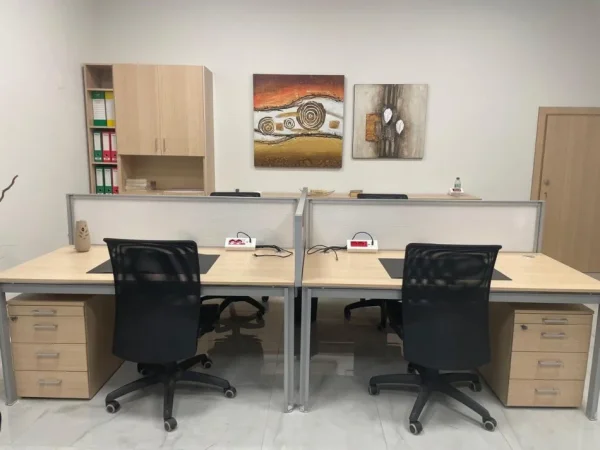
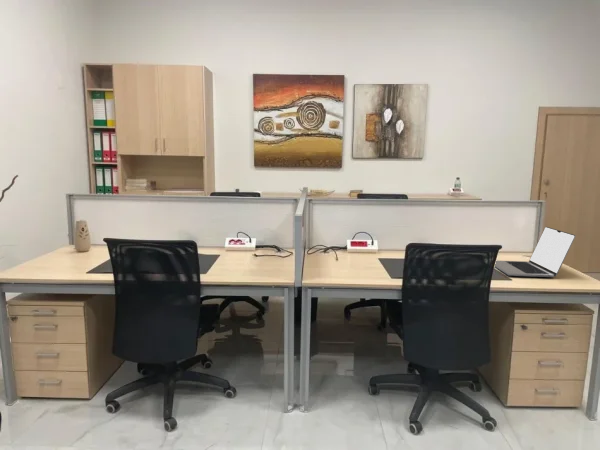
+ laptop (533, 252)
